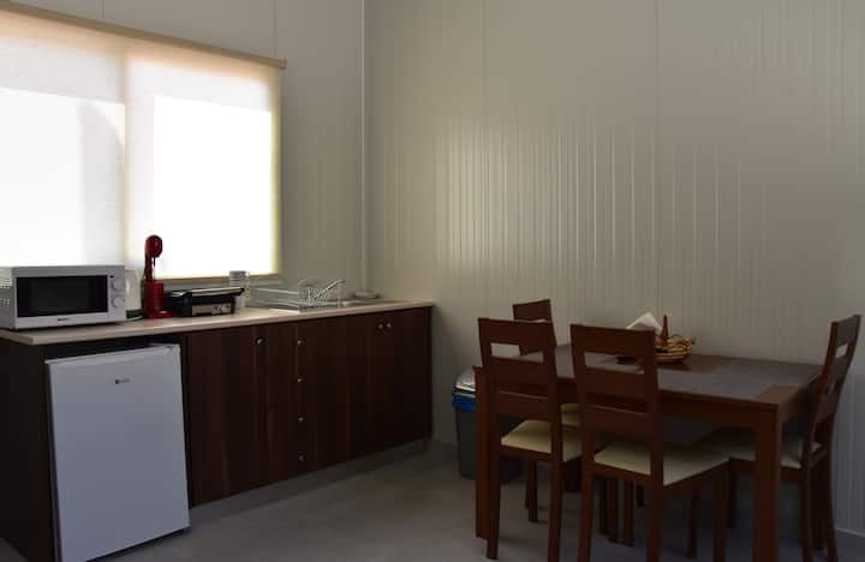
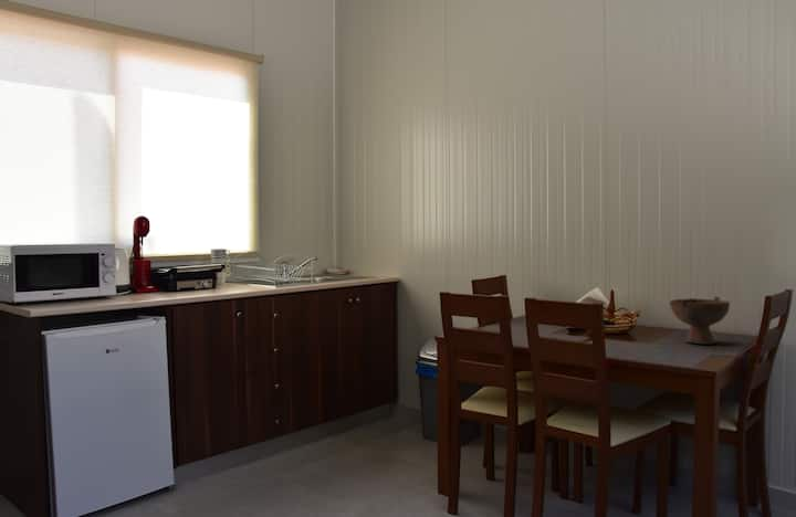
+ bowl (699, 319)
